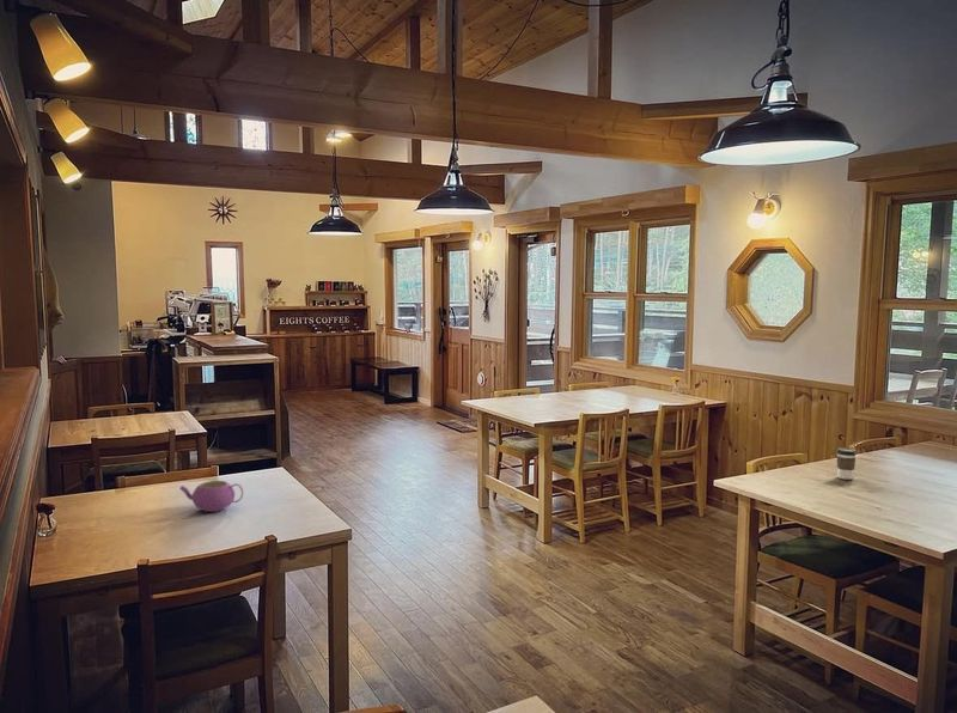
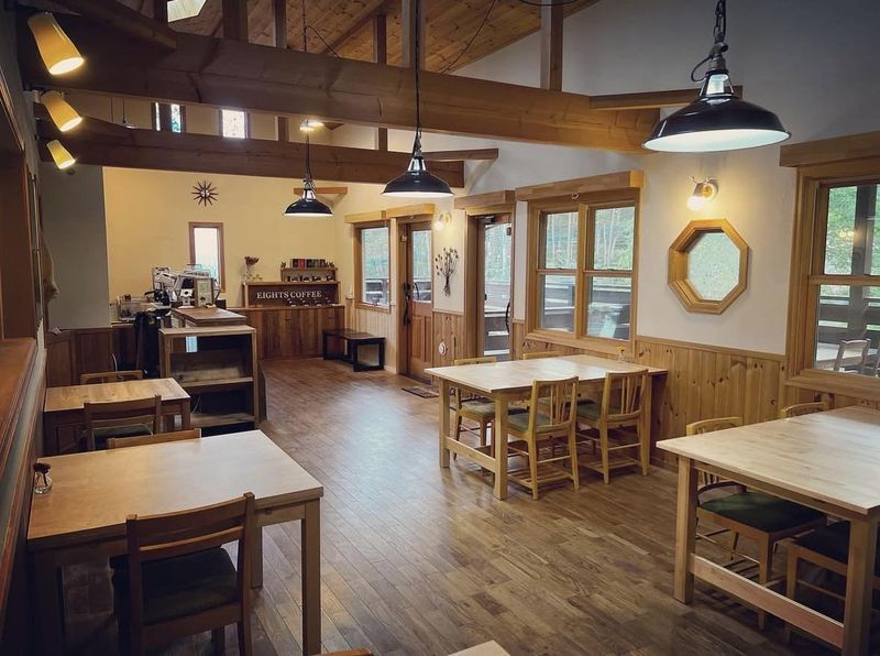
- teapot (212, 496)
- coffee cup (846, 463)
